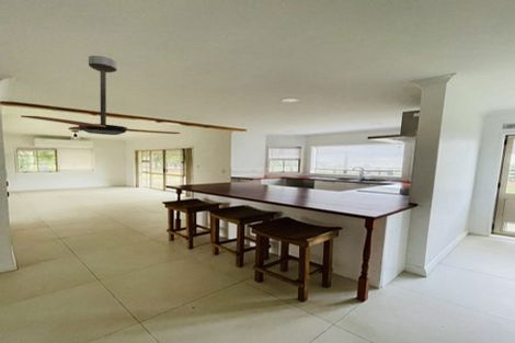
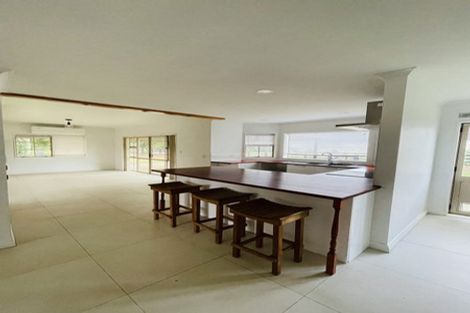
- ceiling fan (105, 100)
